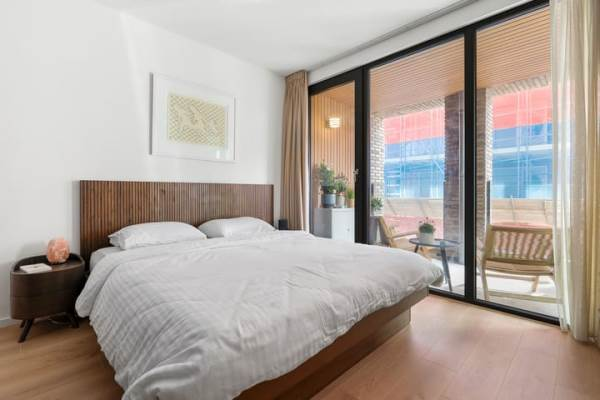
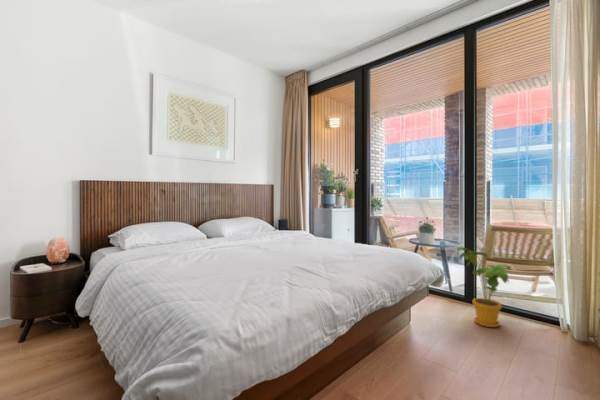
+ house plant (491, 284)
